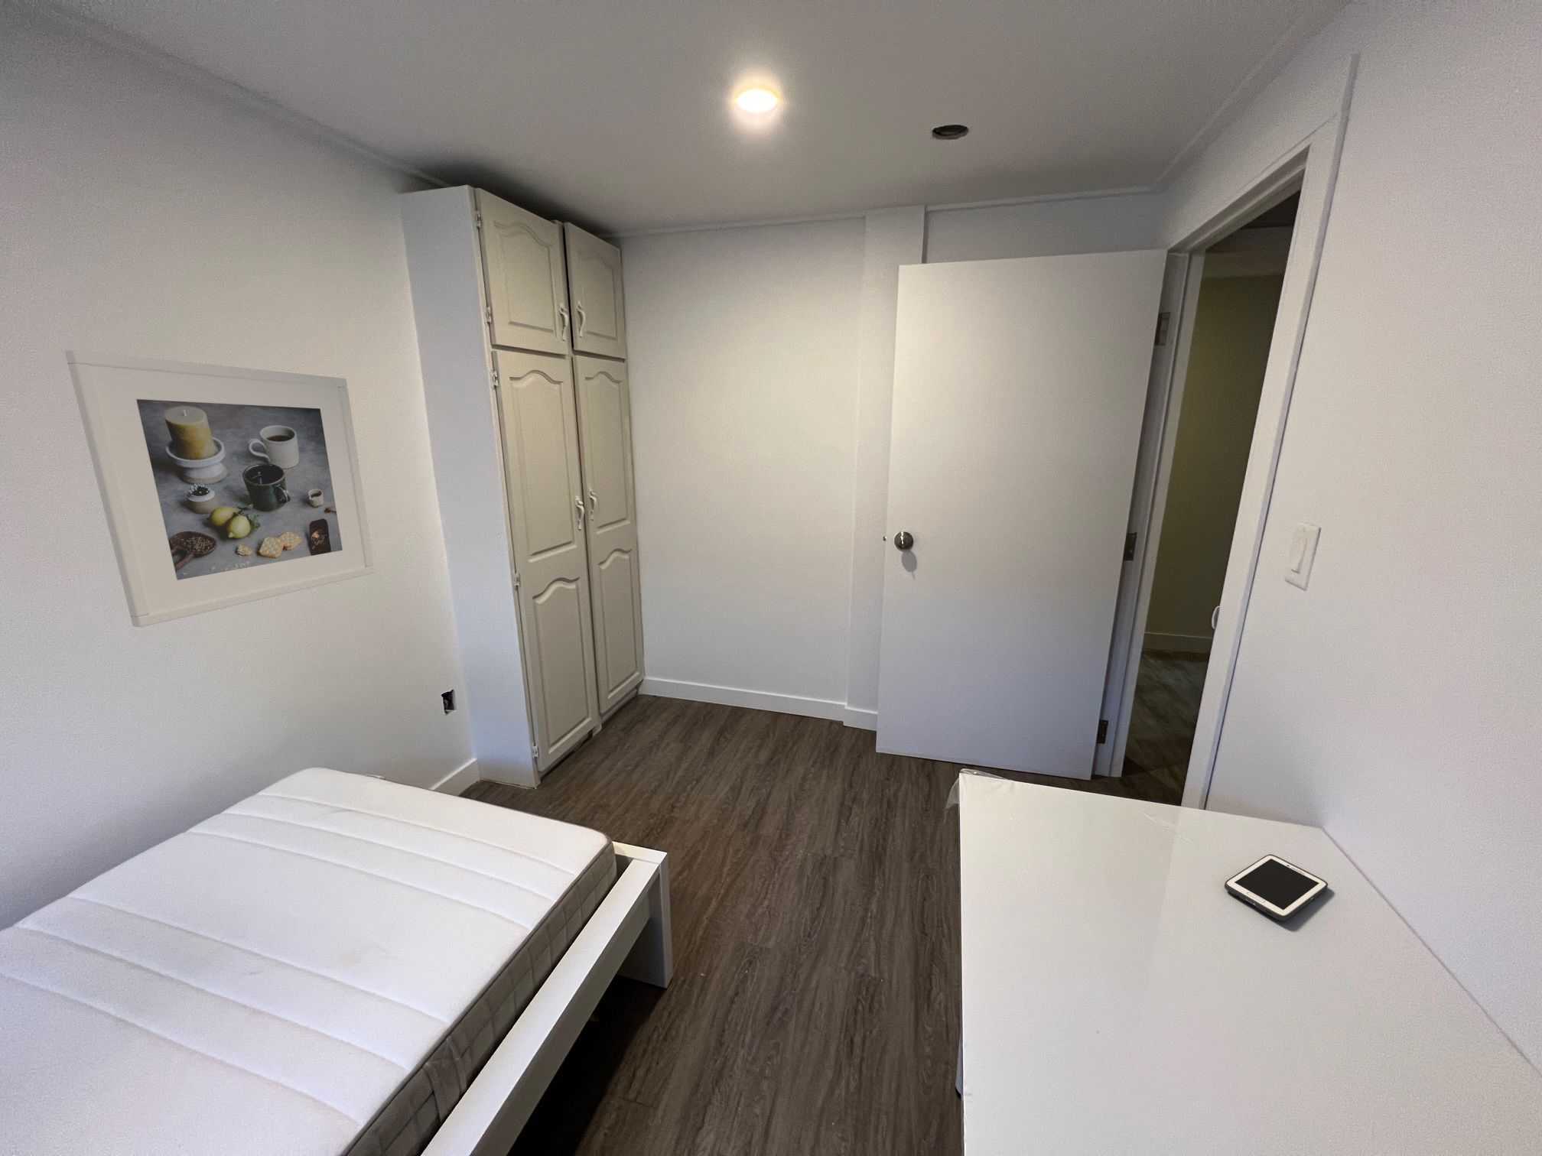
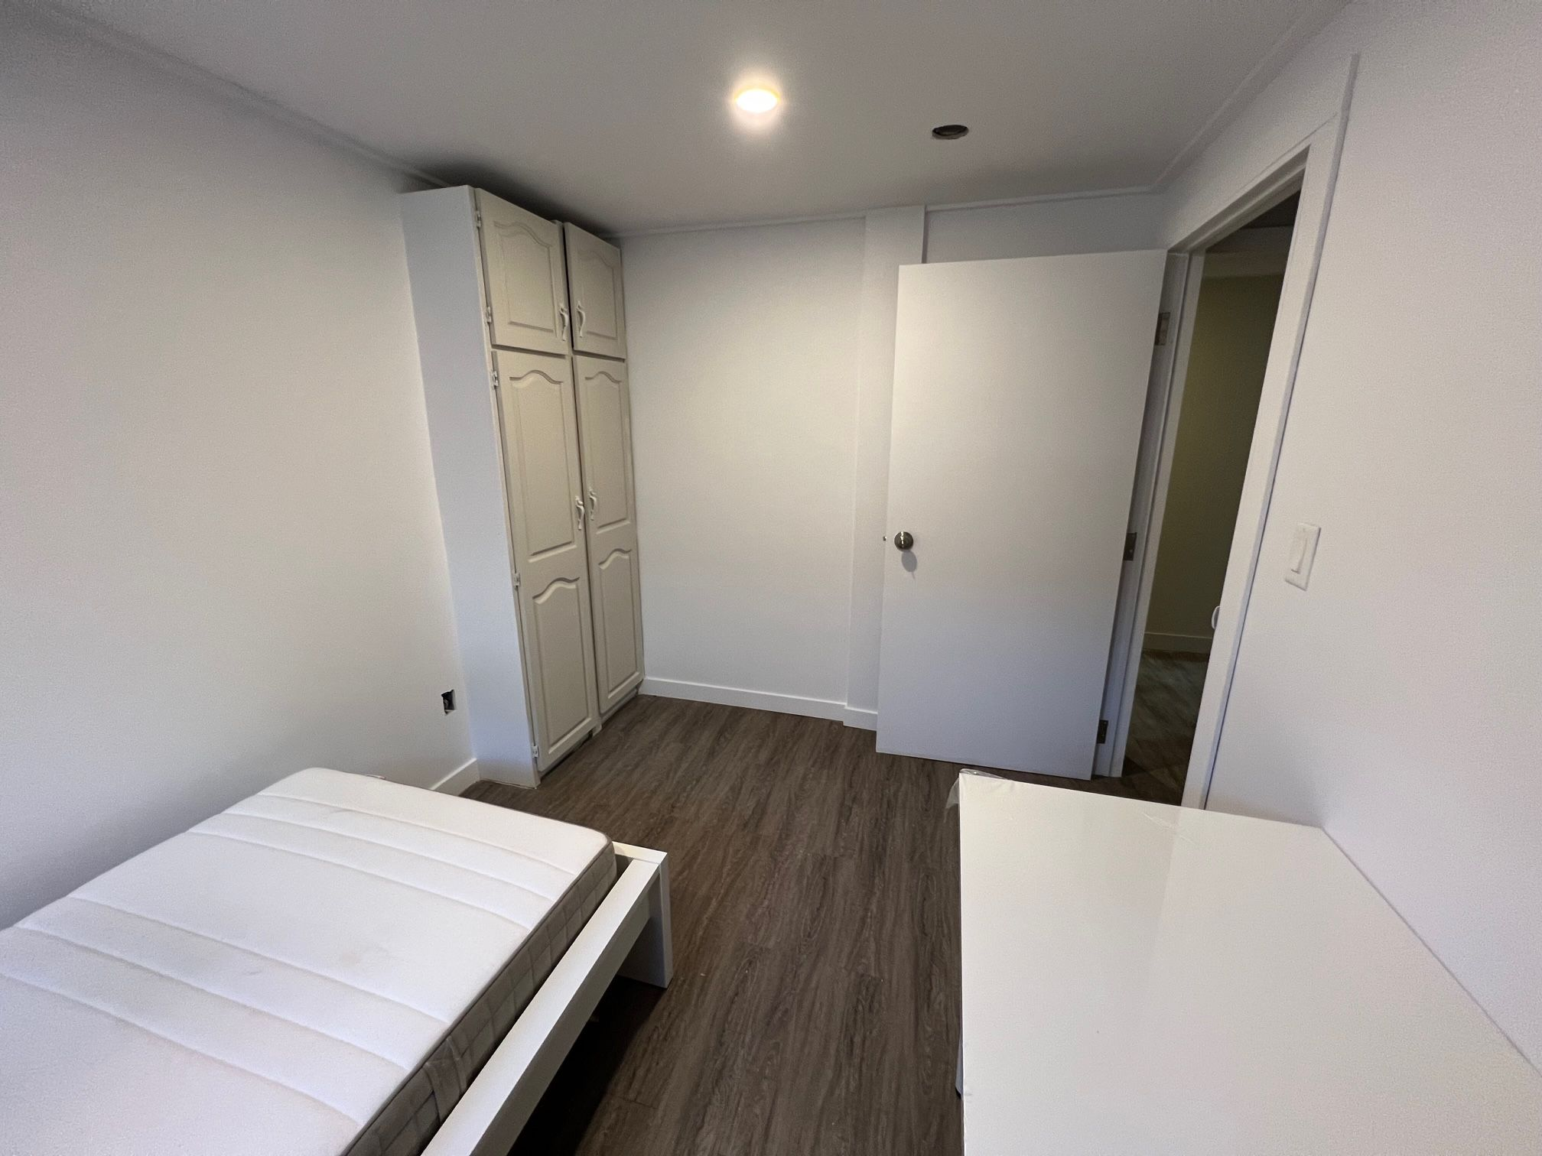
- cell phone (1276, 885)
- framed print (254, 486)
